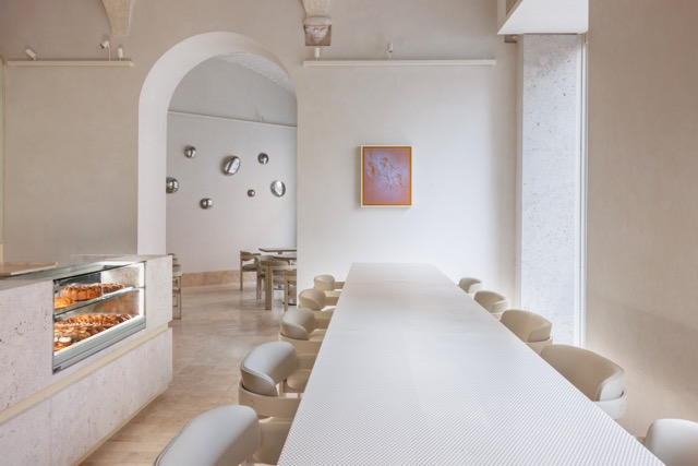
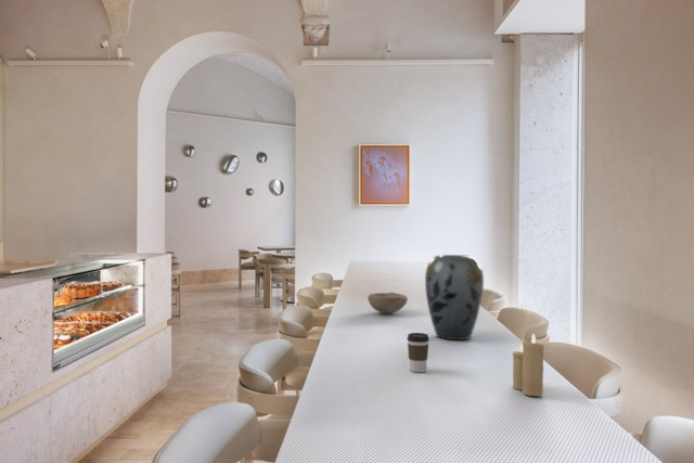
+ bowl (387, 304)
+ coffee cup (417, 352)
+ candle (527, 360)
+ vase (453, 296)
